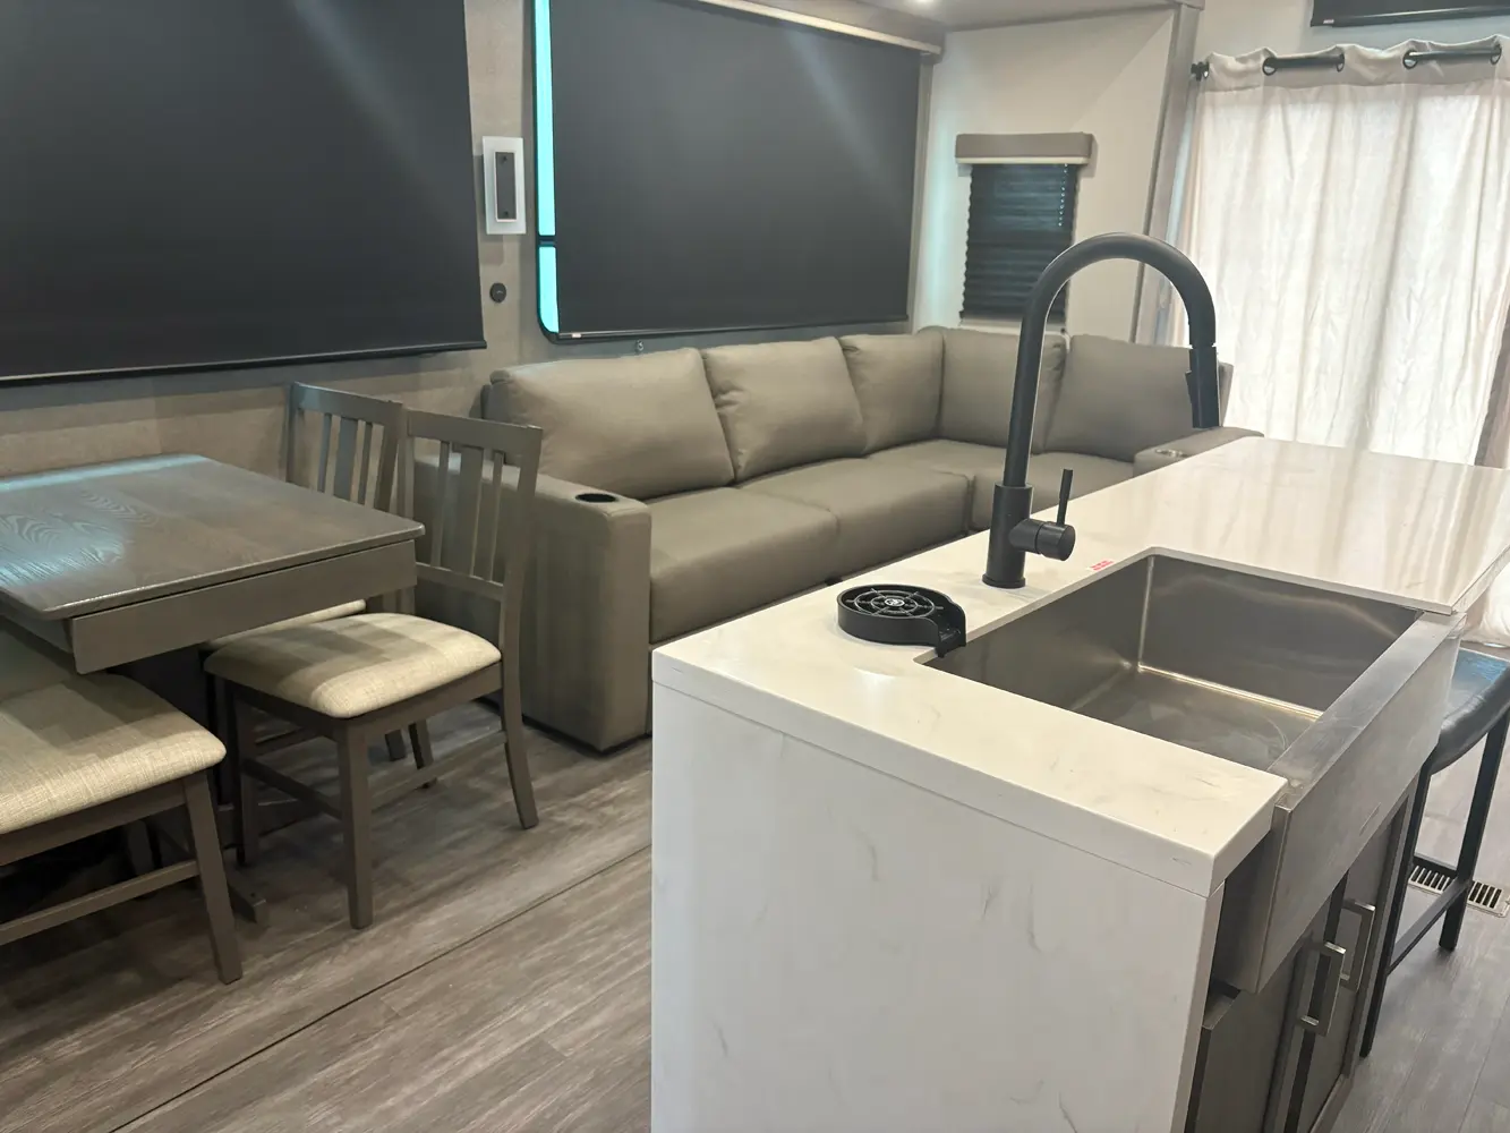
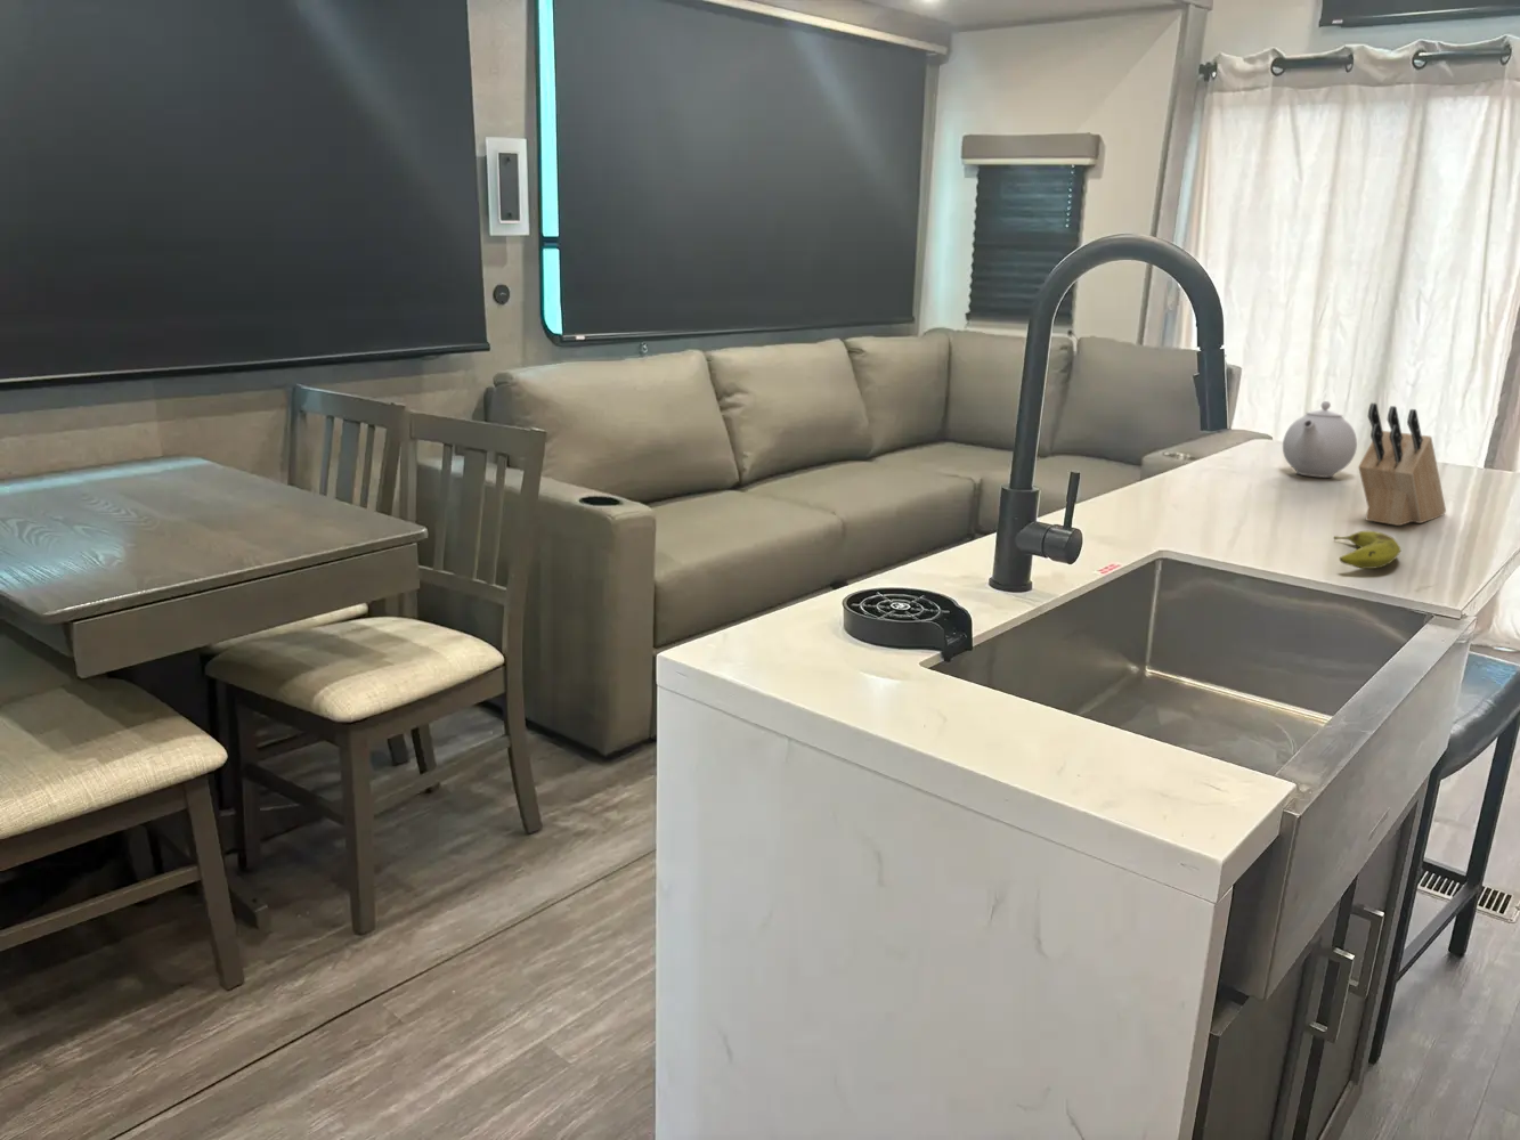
+ fruit (1361, 548)
+ knife block (1404, 461)
+ teapot (1319, 438)
